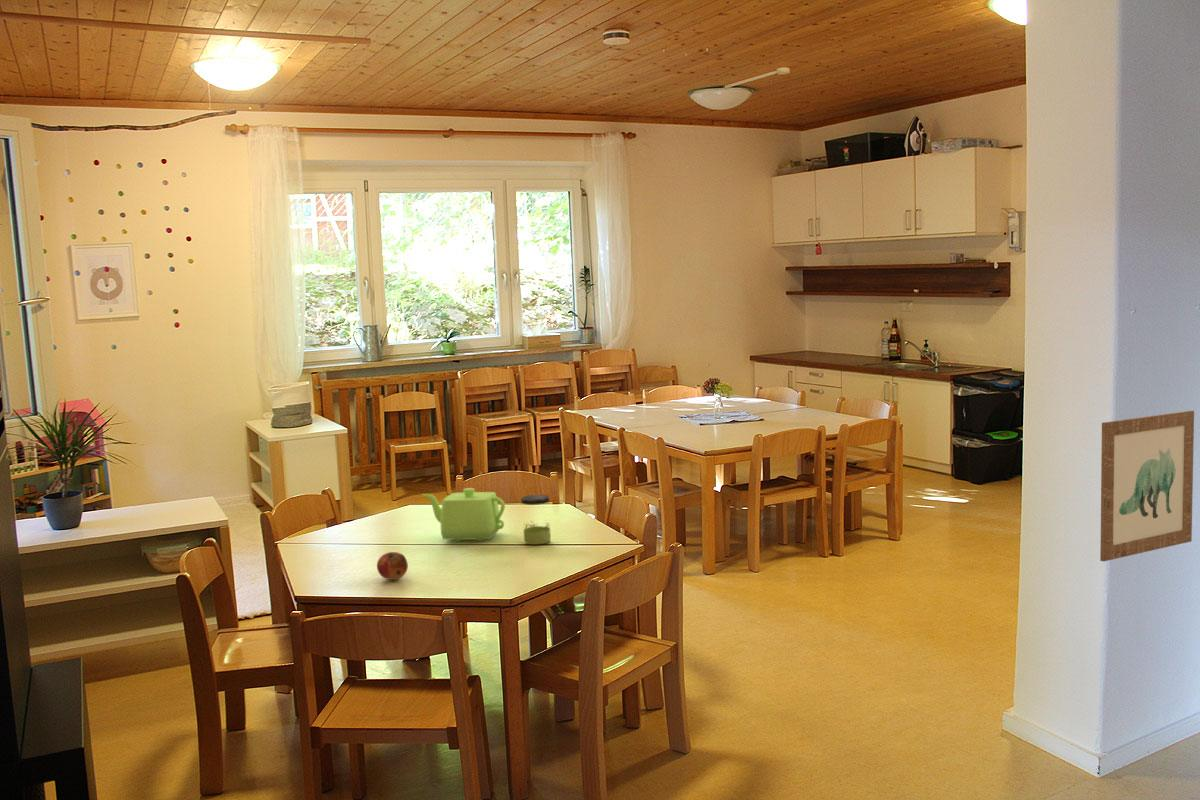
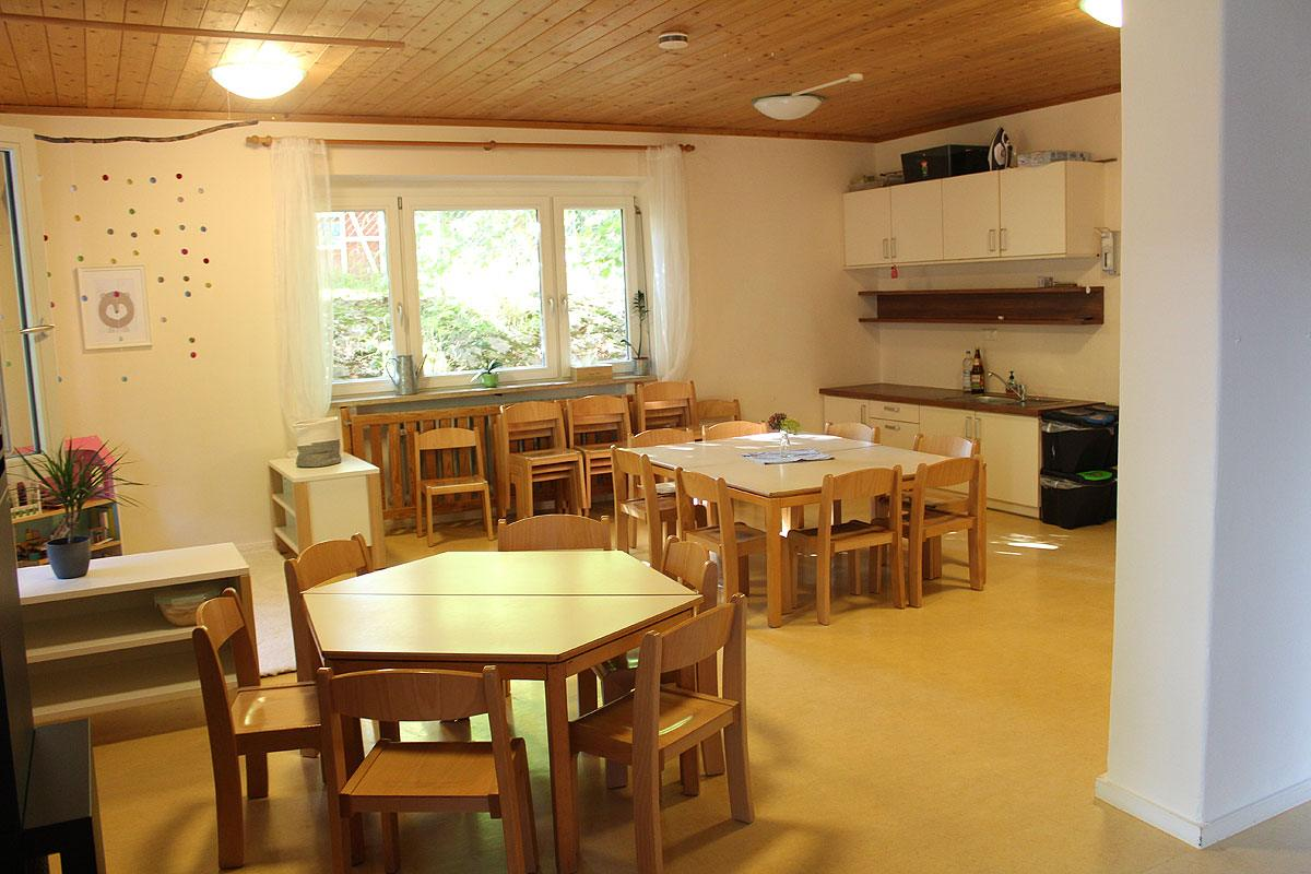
- fruit (392, 565)
- teapot (464, 513)
- wall art (1147, 484)
- jar (533, 519)
